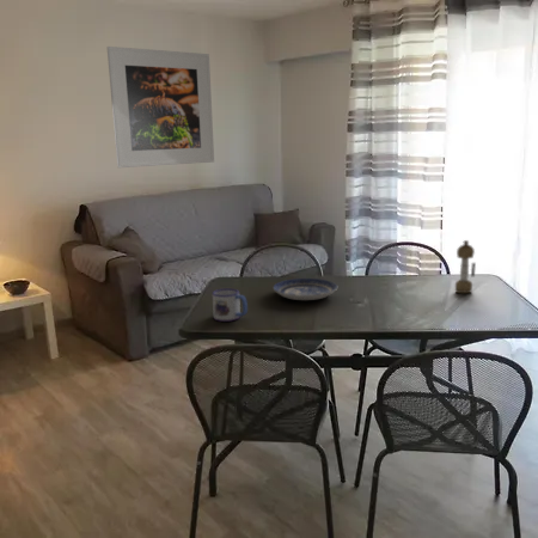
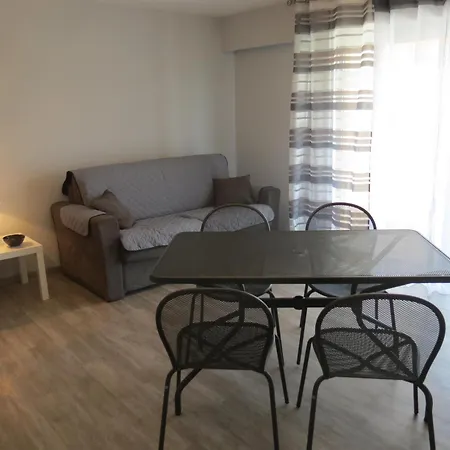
- mug (231, 305)
- plate (305, 291)
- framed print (164, 109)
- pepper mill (465, 265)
